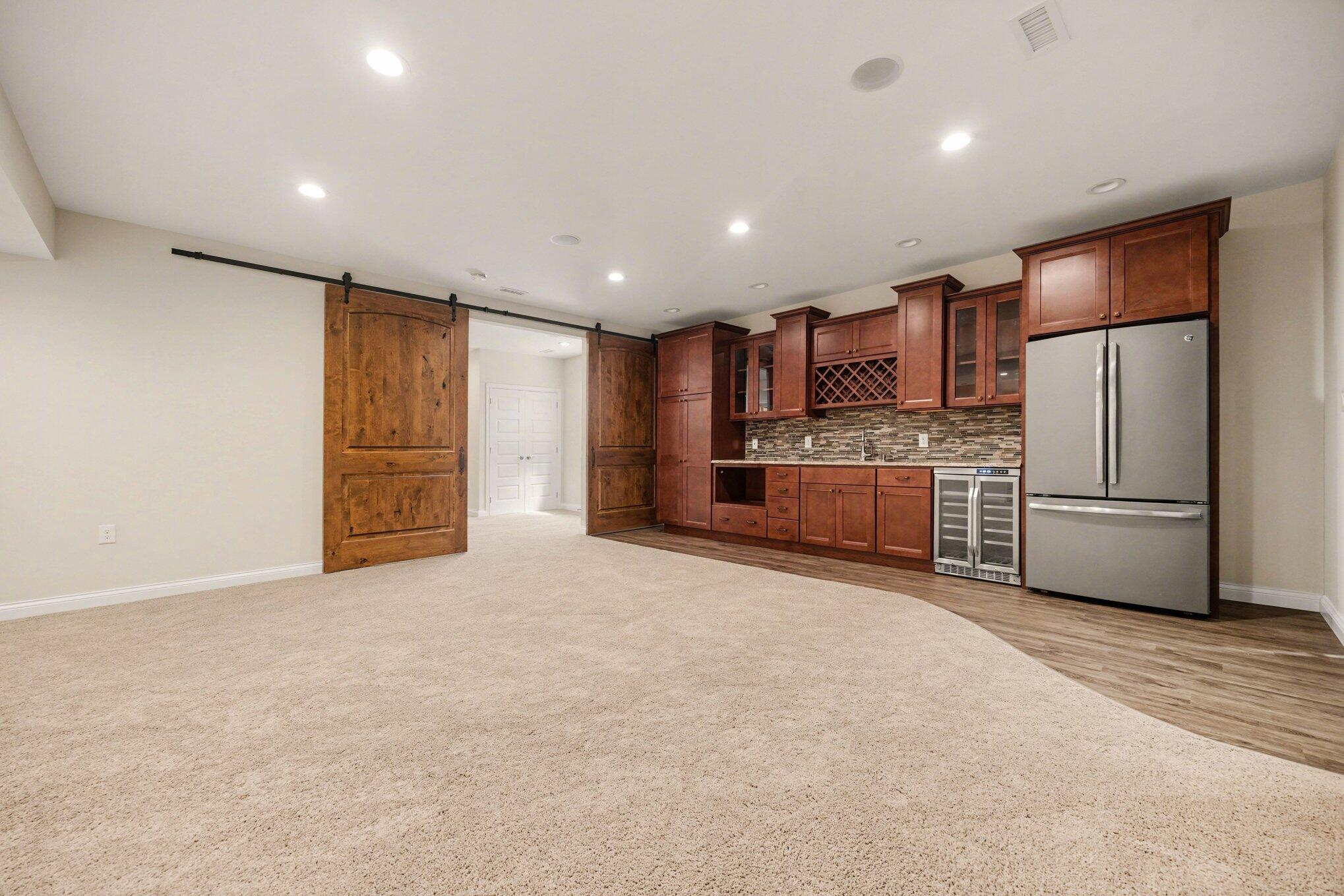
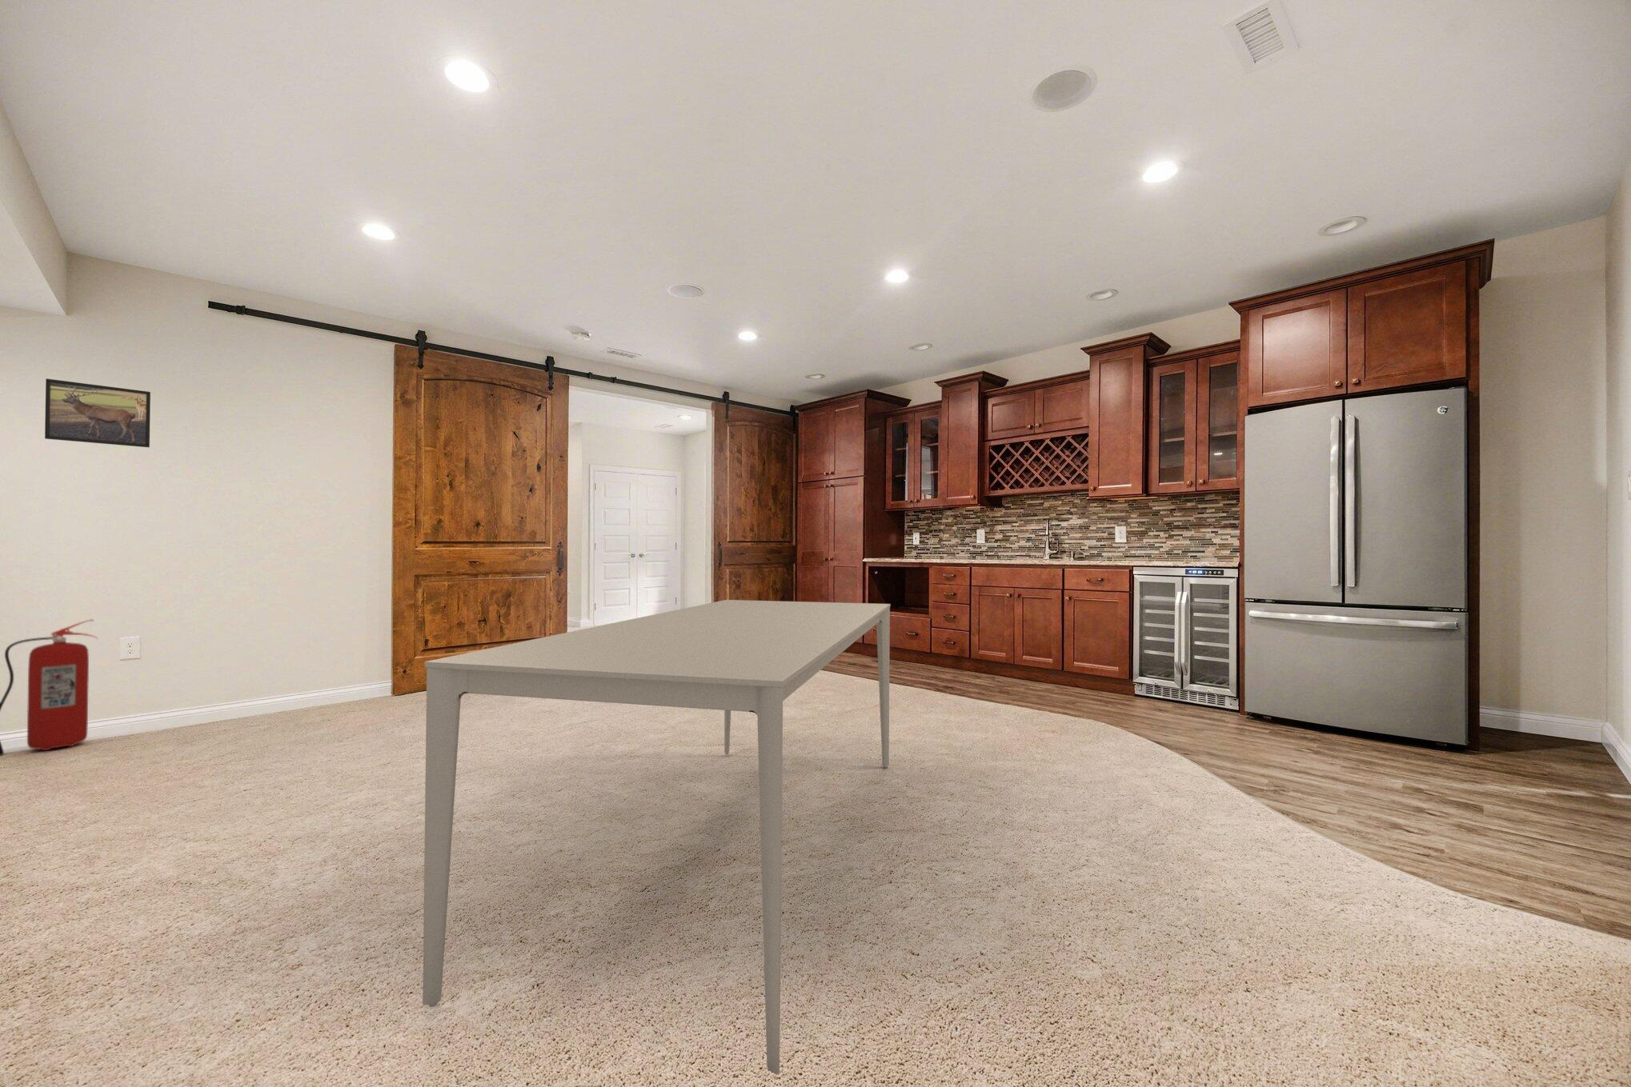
+ dining table (729, 733)
+ fire extinguisher (44, 684)
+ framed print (100, 415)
